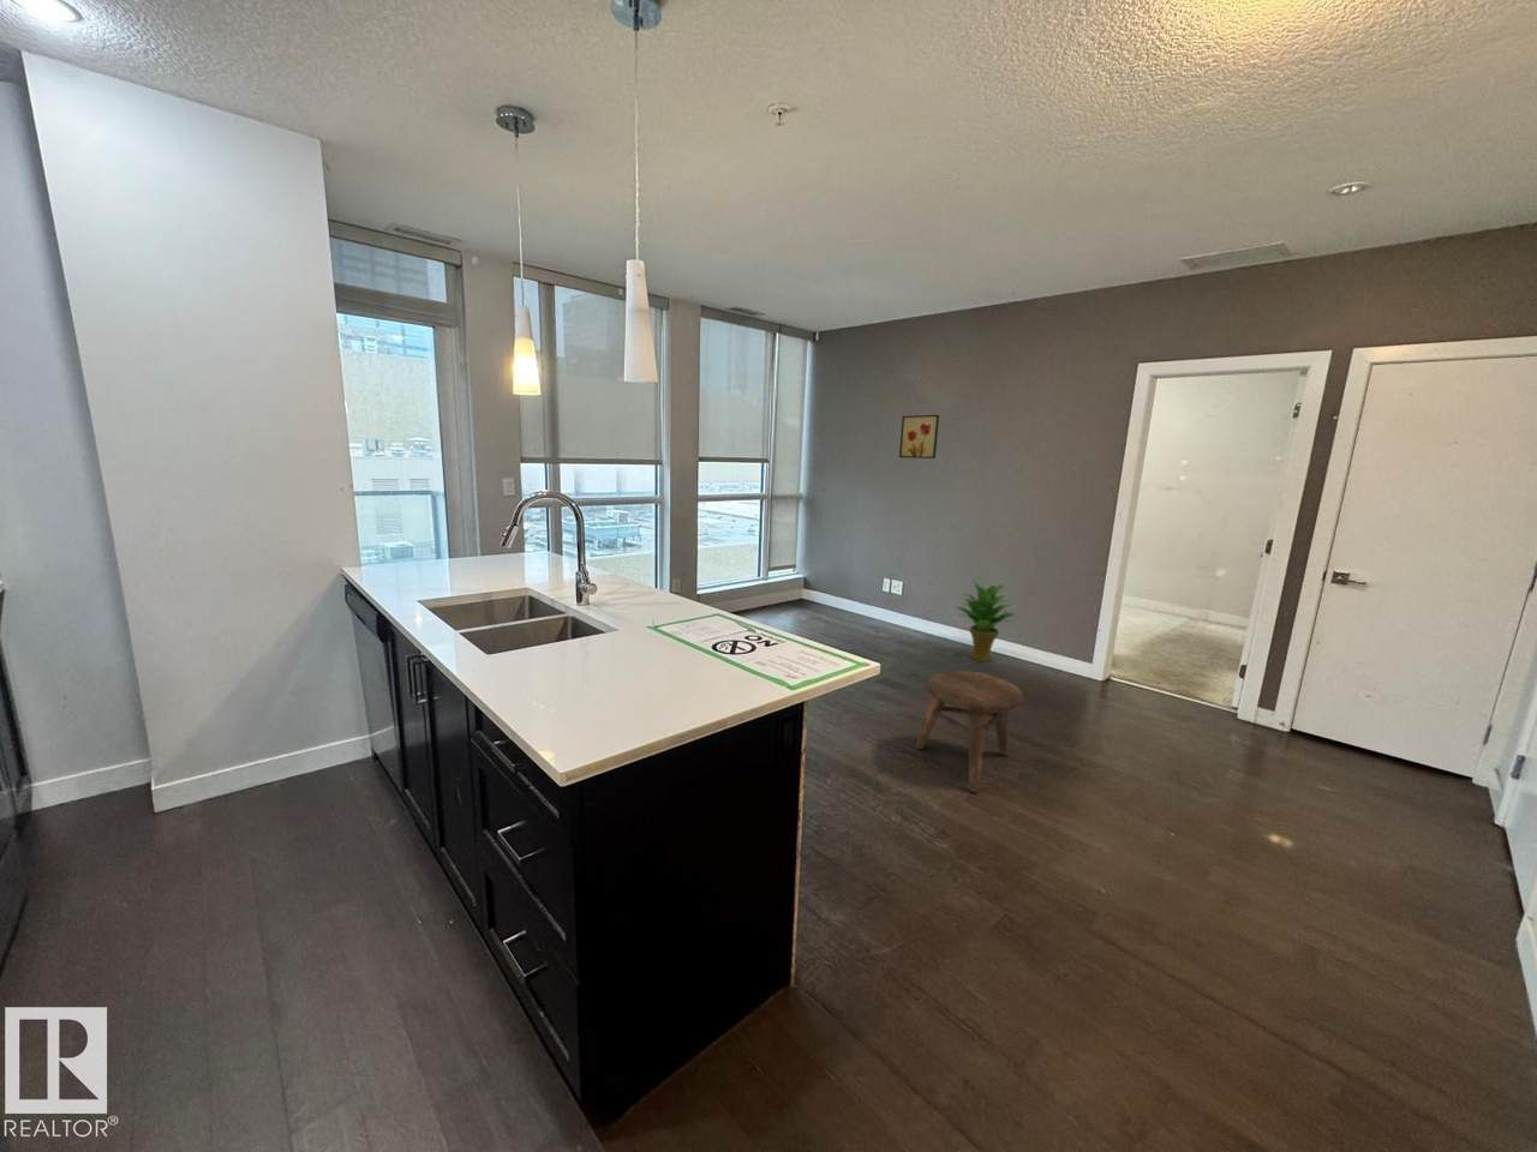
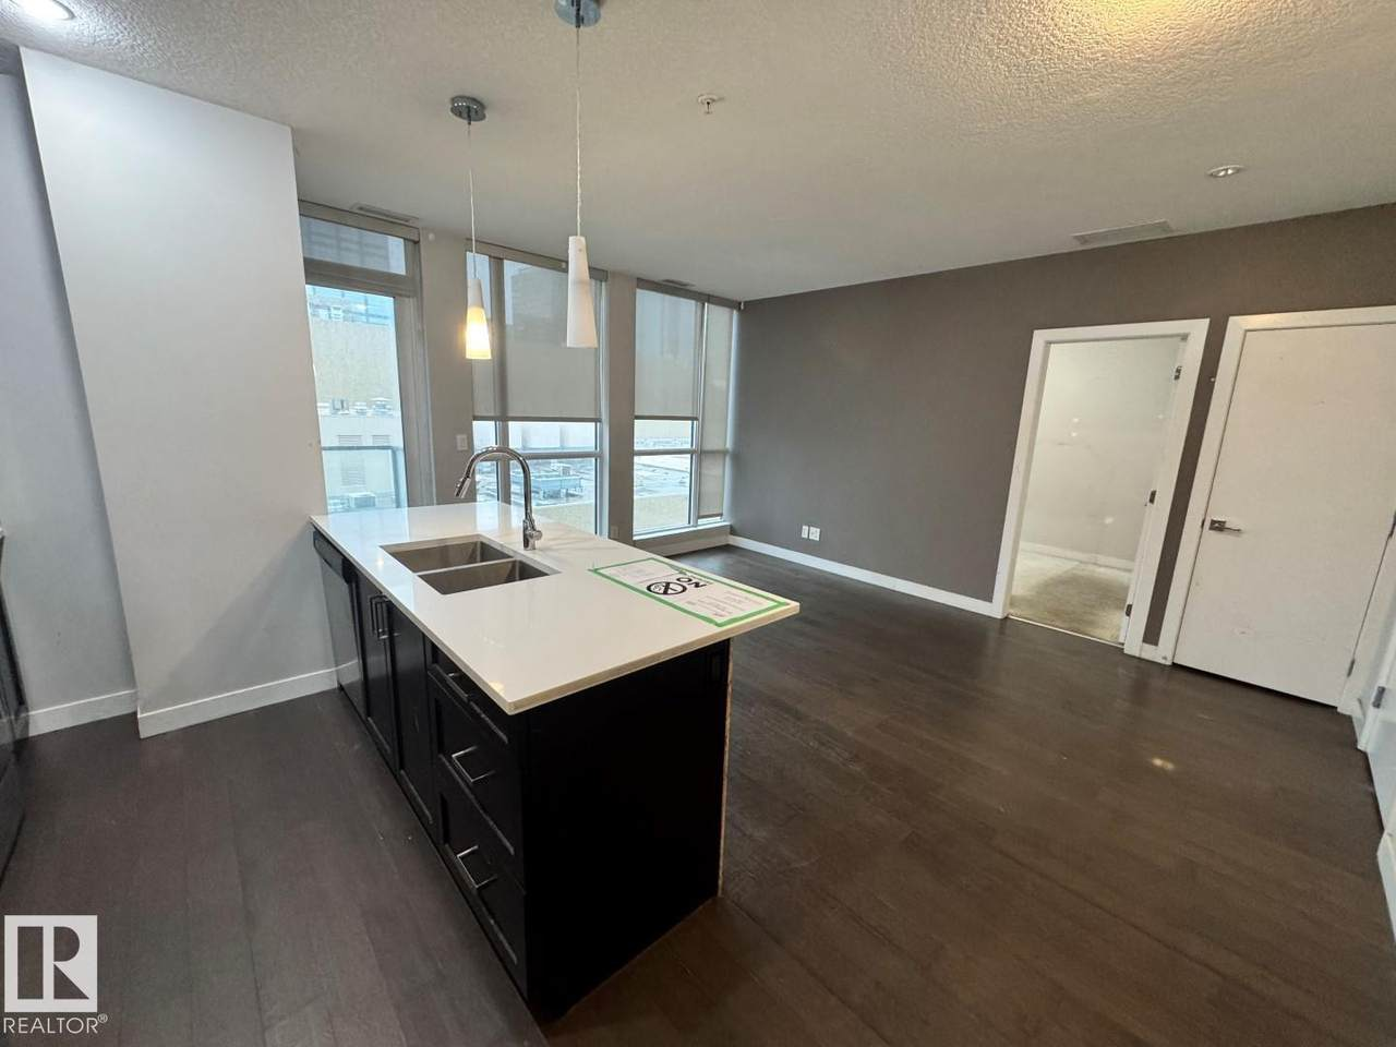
- stool (963, 725)
- potted plant (985, 621)
- wall art (919, 437)
